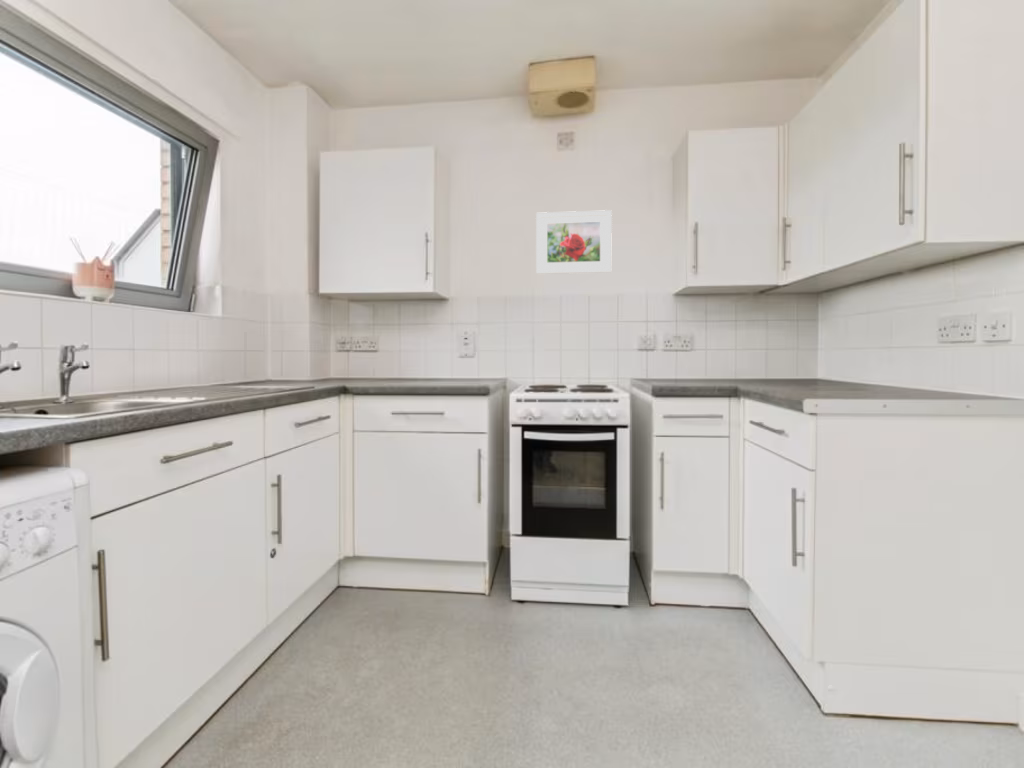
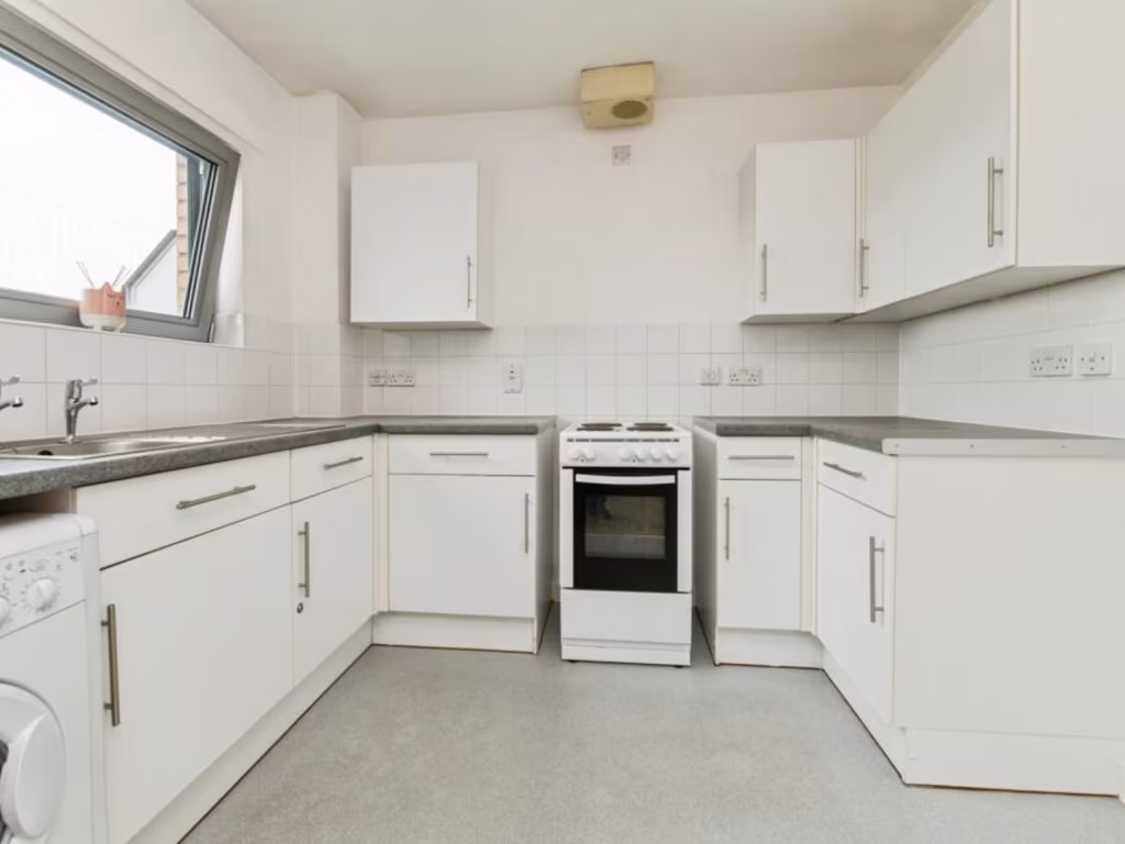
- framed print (573, 242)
